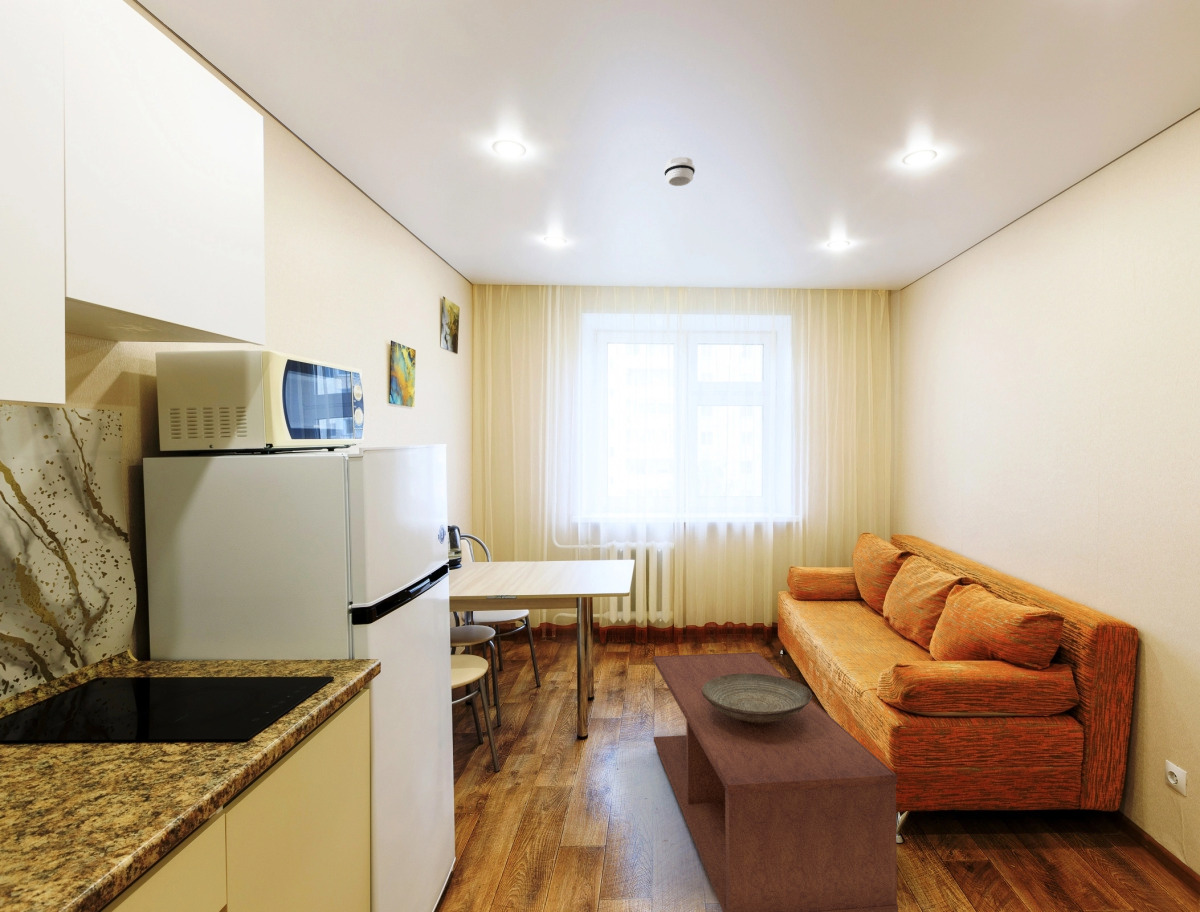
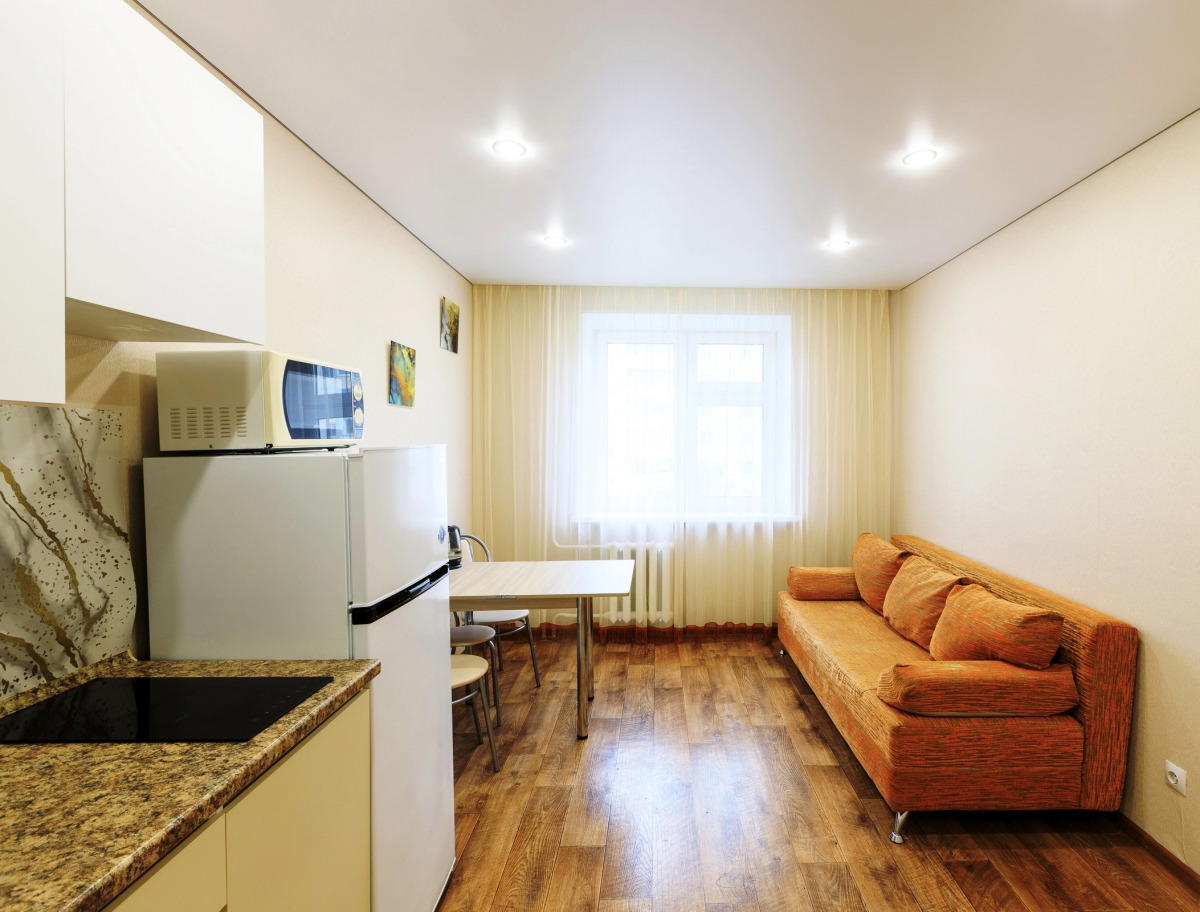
- smoke detector (679, 172)
- coffee table (747, 760)
- decorative bowl (756, 703)
